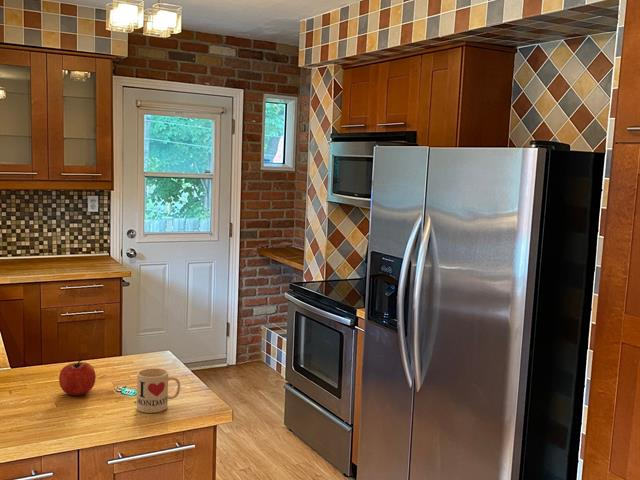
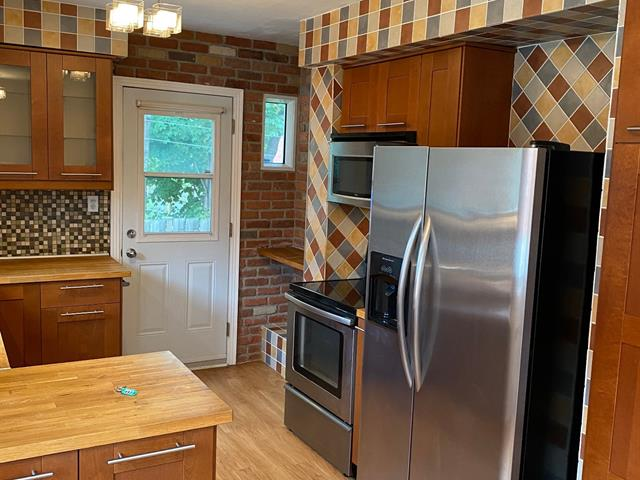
- mug (158, 389)
- apple (77, 376)
